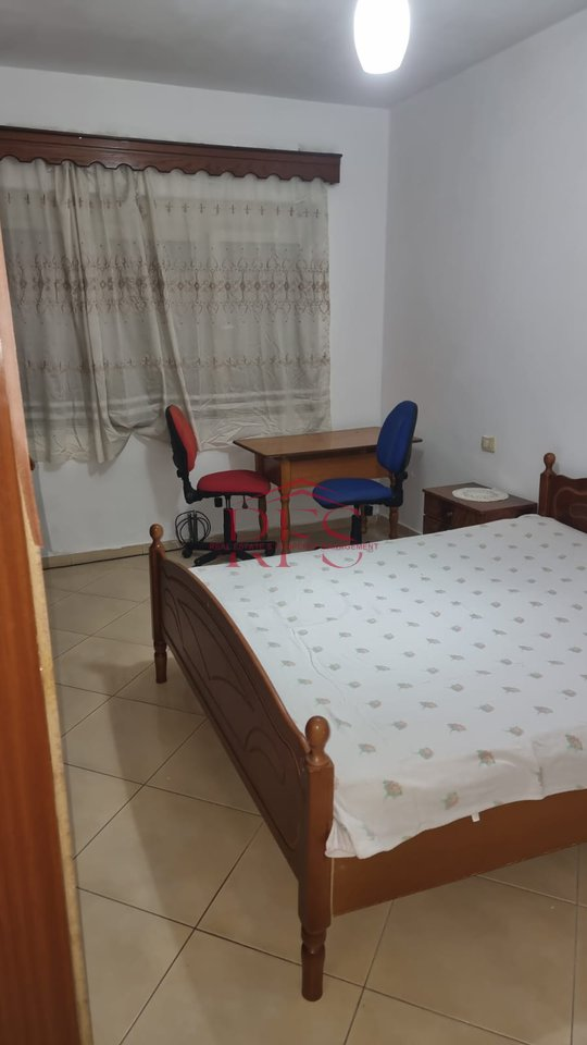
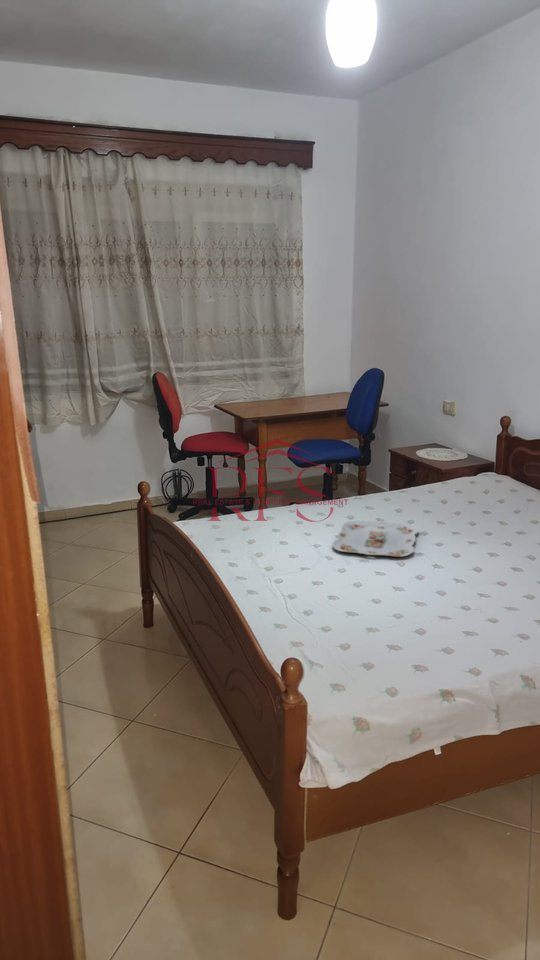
+ serving tray (376, 538)
